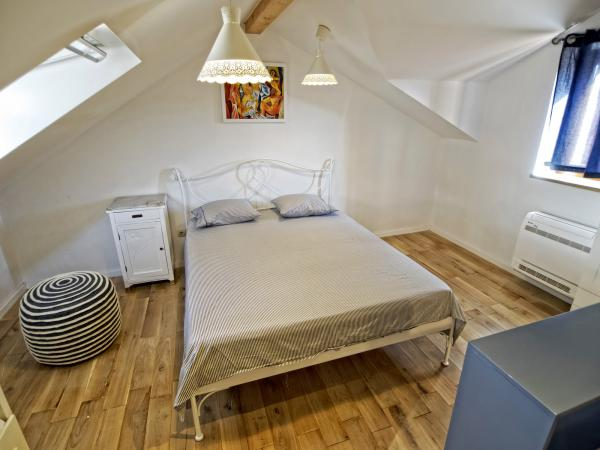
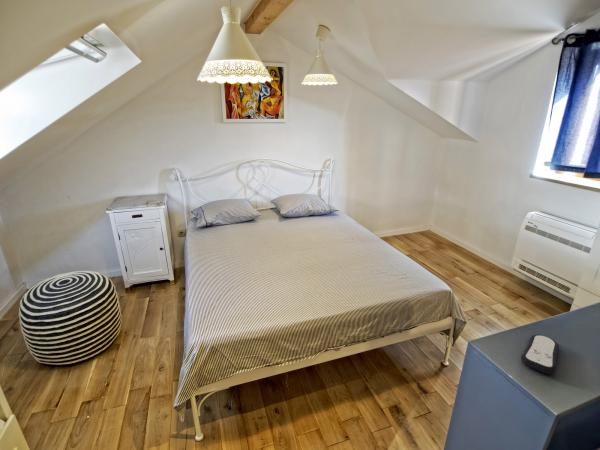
+ remote control (541, 351)
